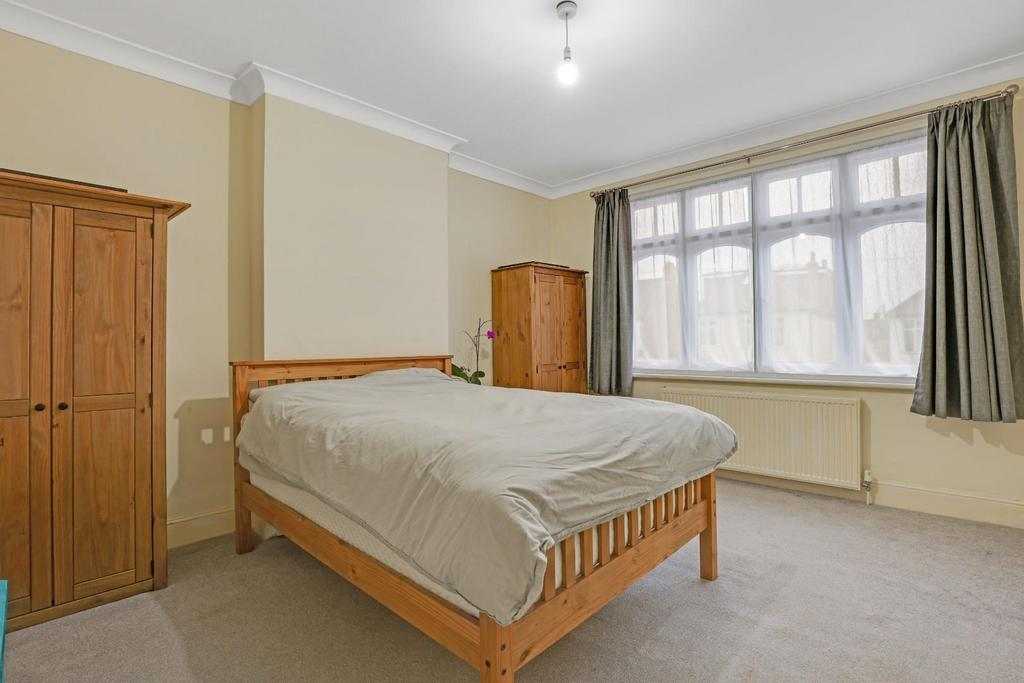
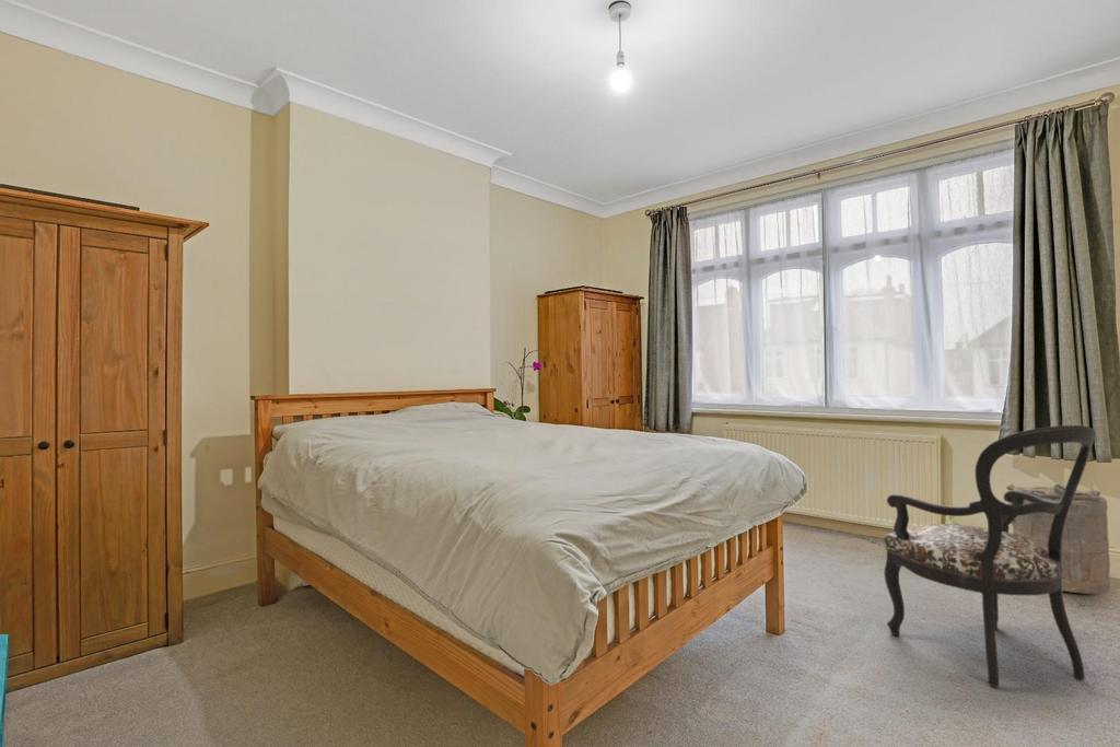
+ armchair (990, 538)
+ laundry hamper (1050, 528)
